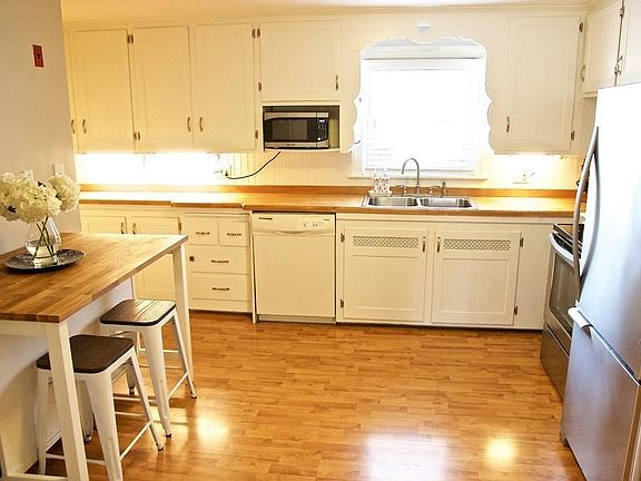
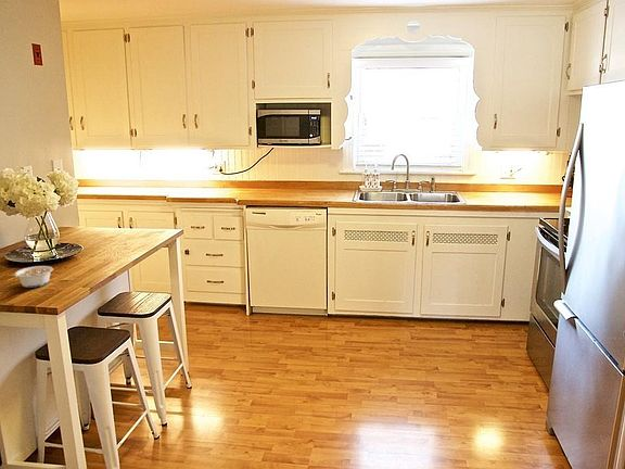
+ legume (34, 276)
